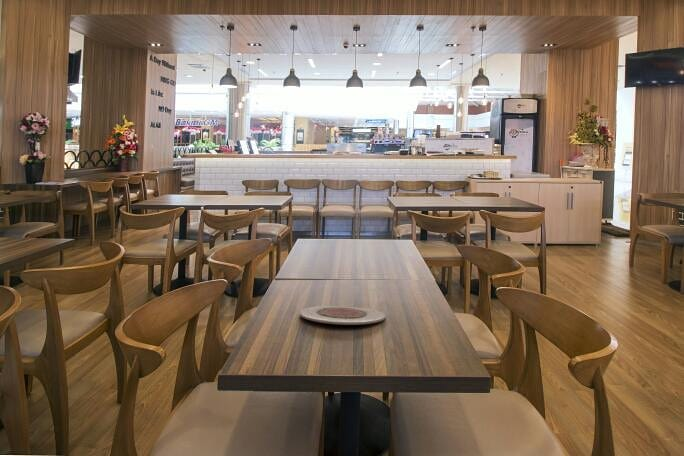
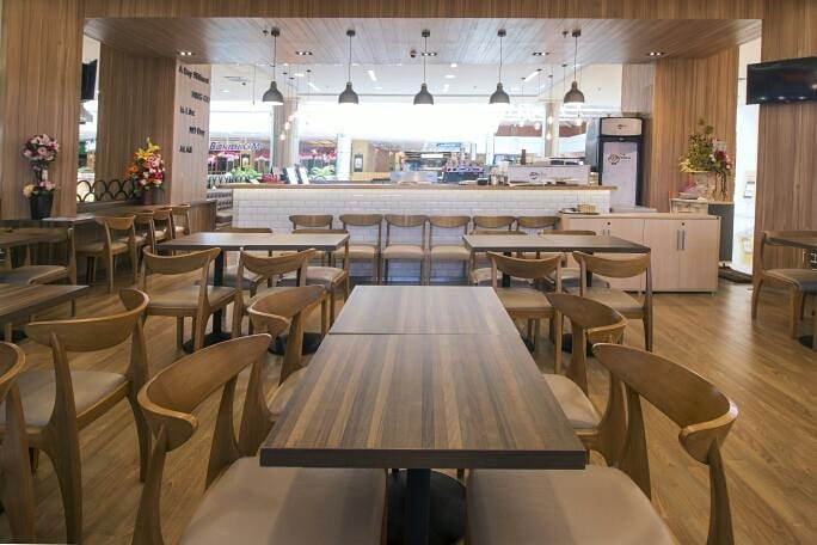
- plate (342, 313)
